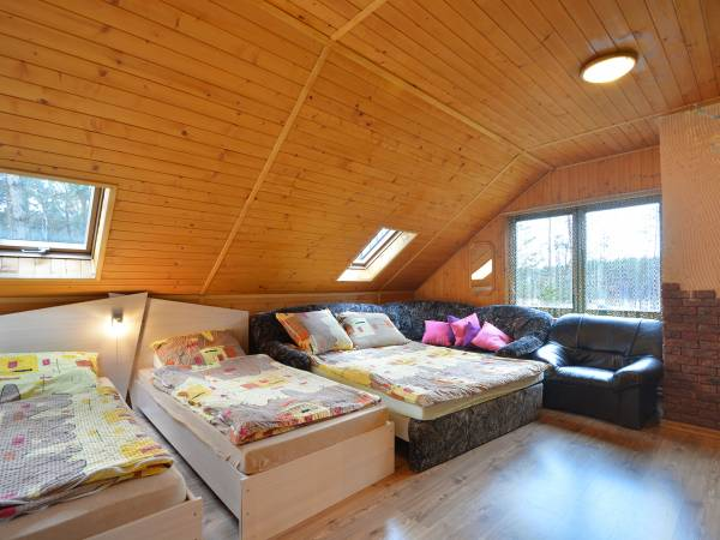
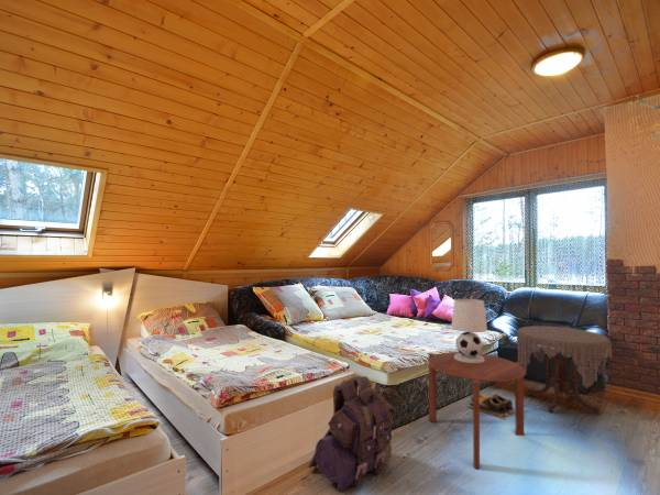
+ side table (561, 369)
+ backpack (355, 426)
+ table lamp (469, 329)
+ shoes (492, 402)
+ side table (473, 399)
